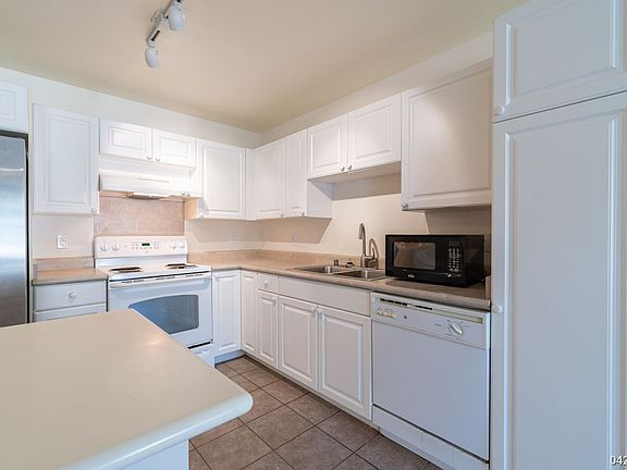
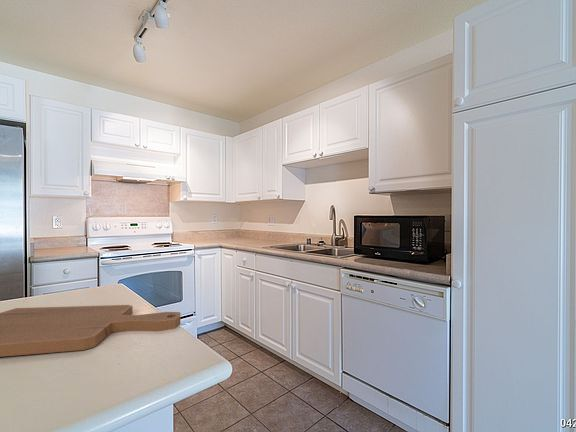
+ cutting board (57, 326)
